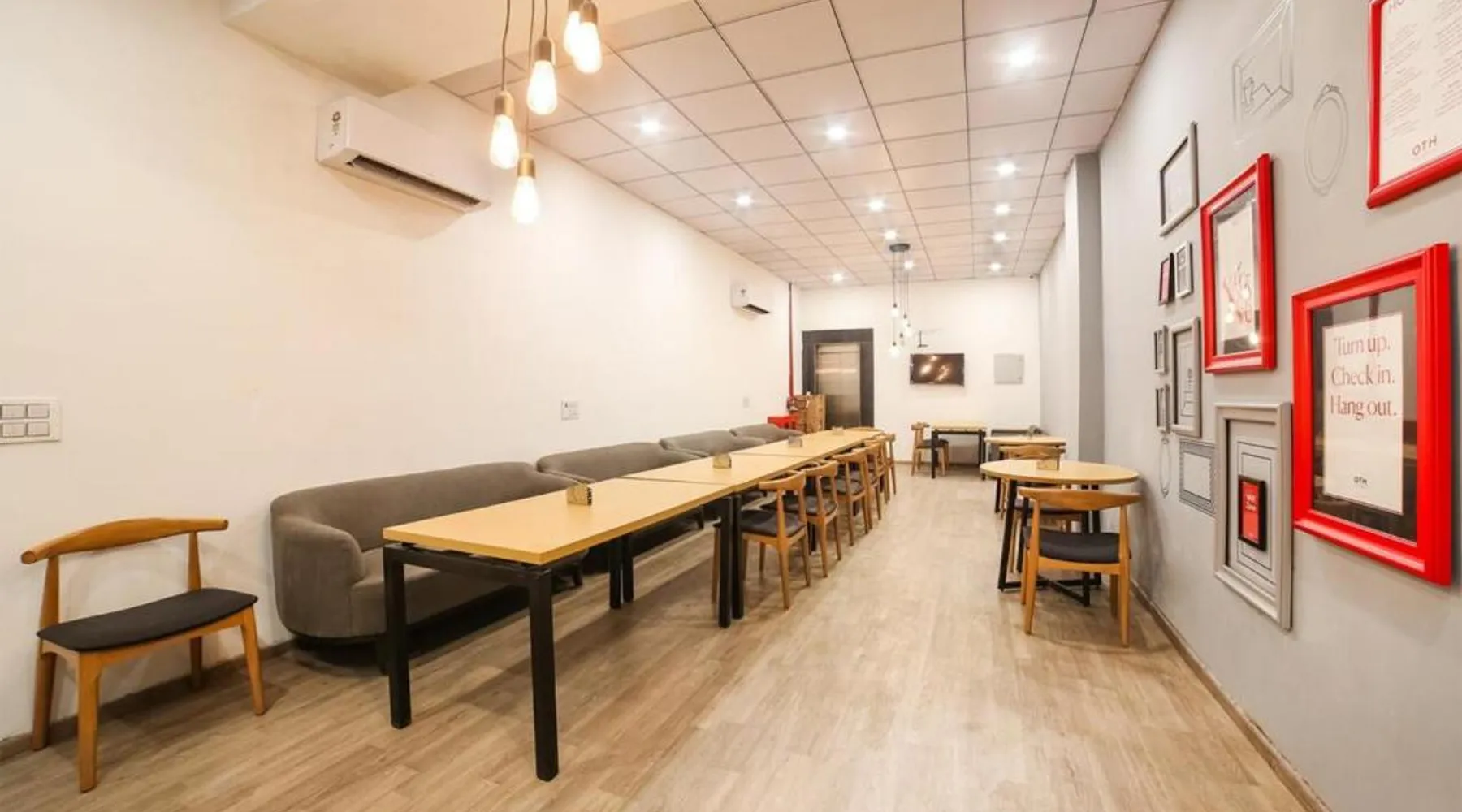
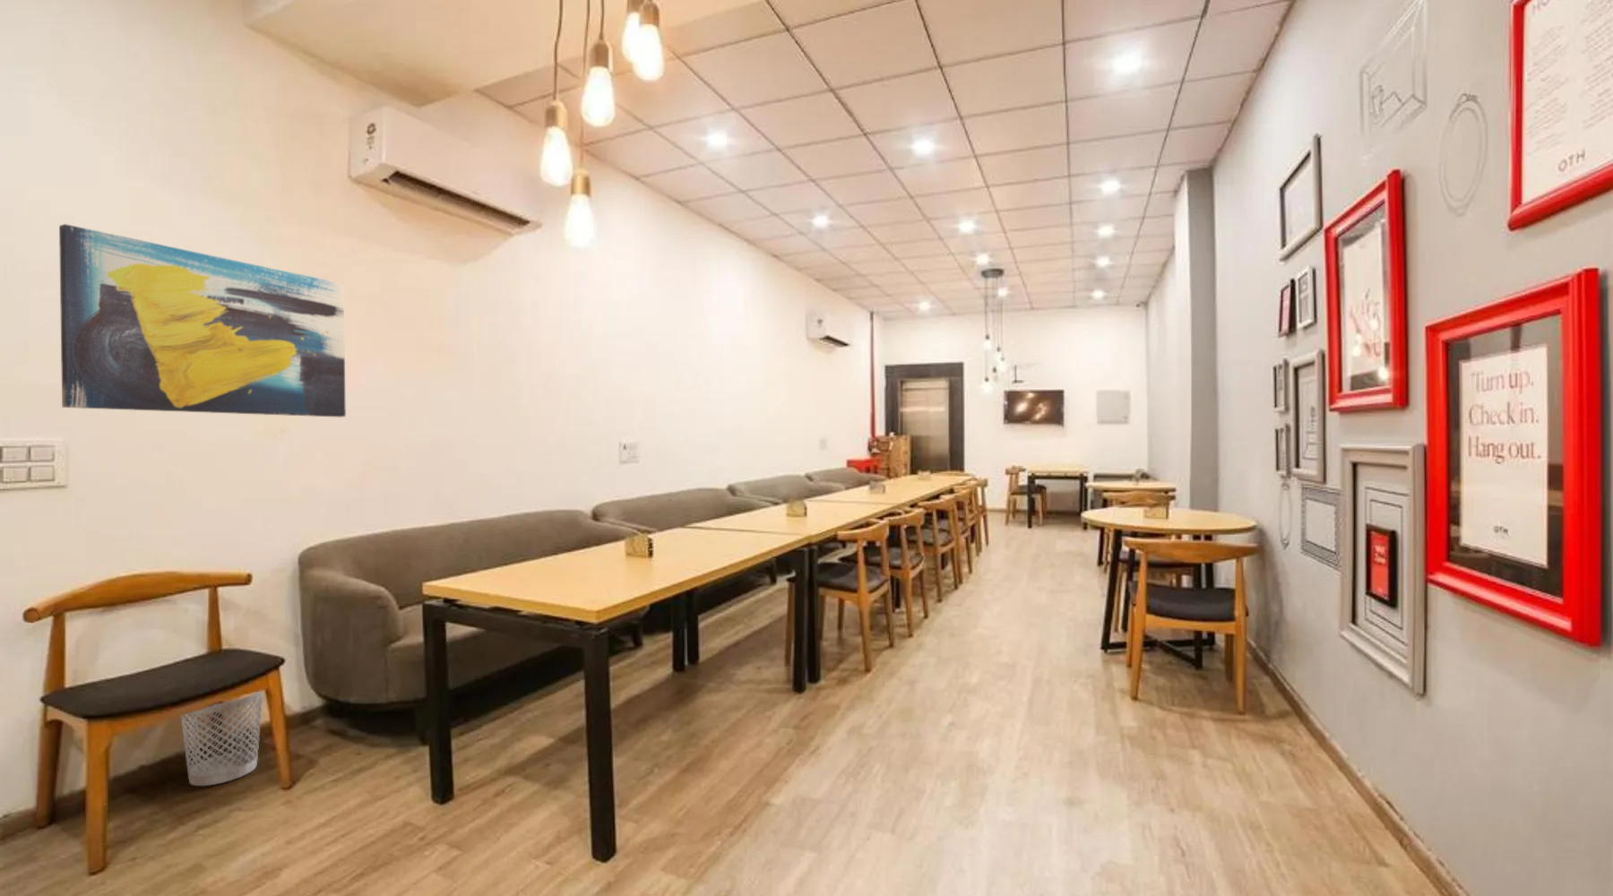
+ wastebasket (223, 733)
+ wall art (224, 335)
